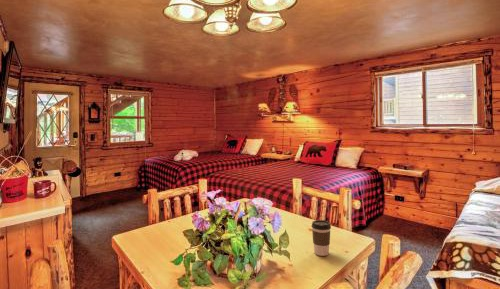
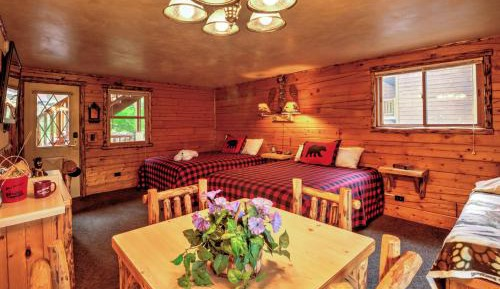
- coffee cup (321, 237)
